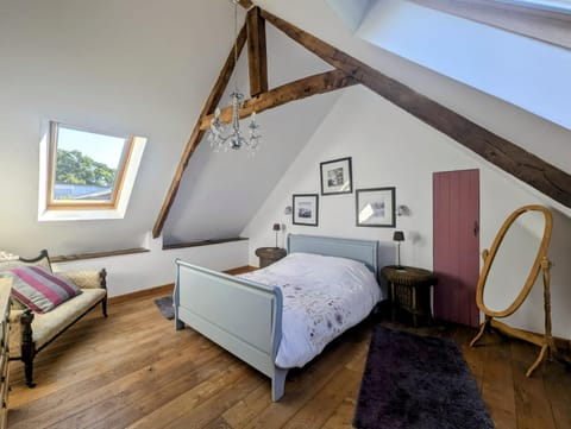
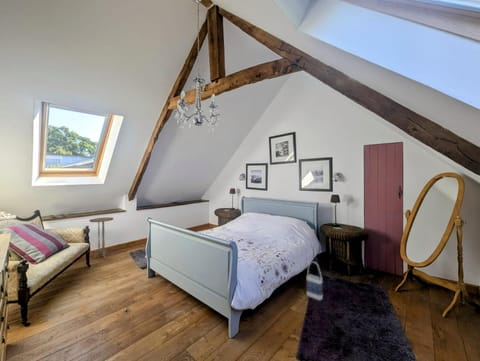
+ bag (314, 279)
+ side table (102, 238)
